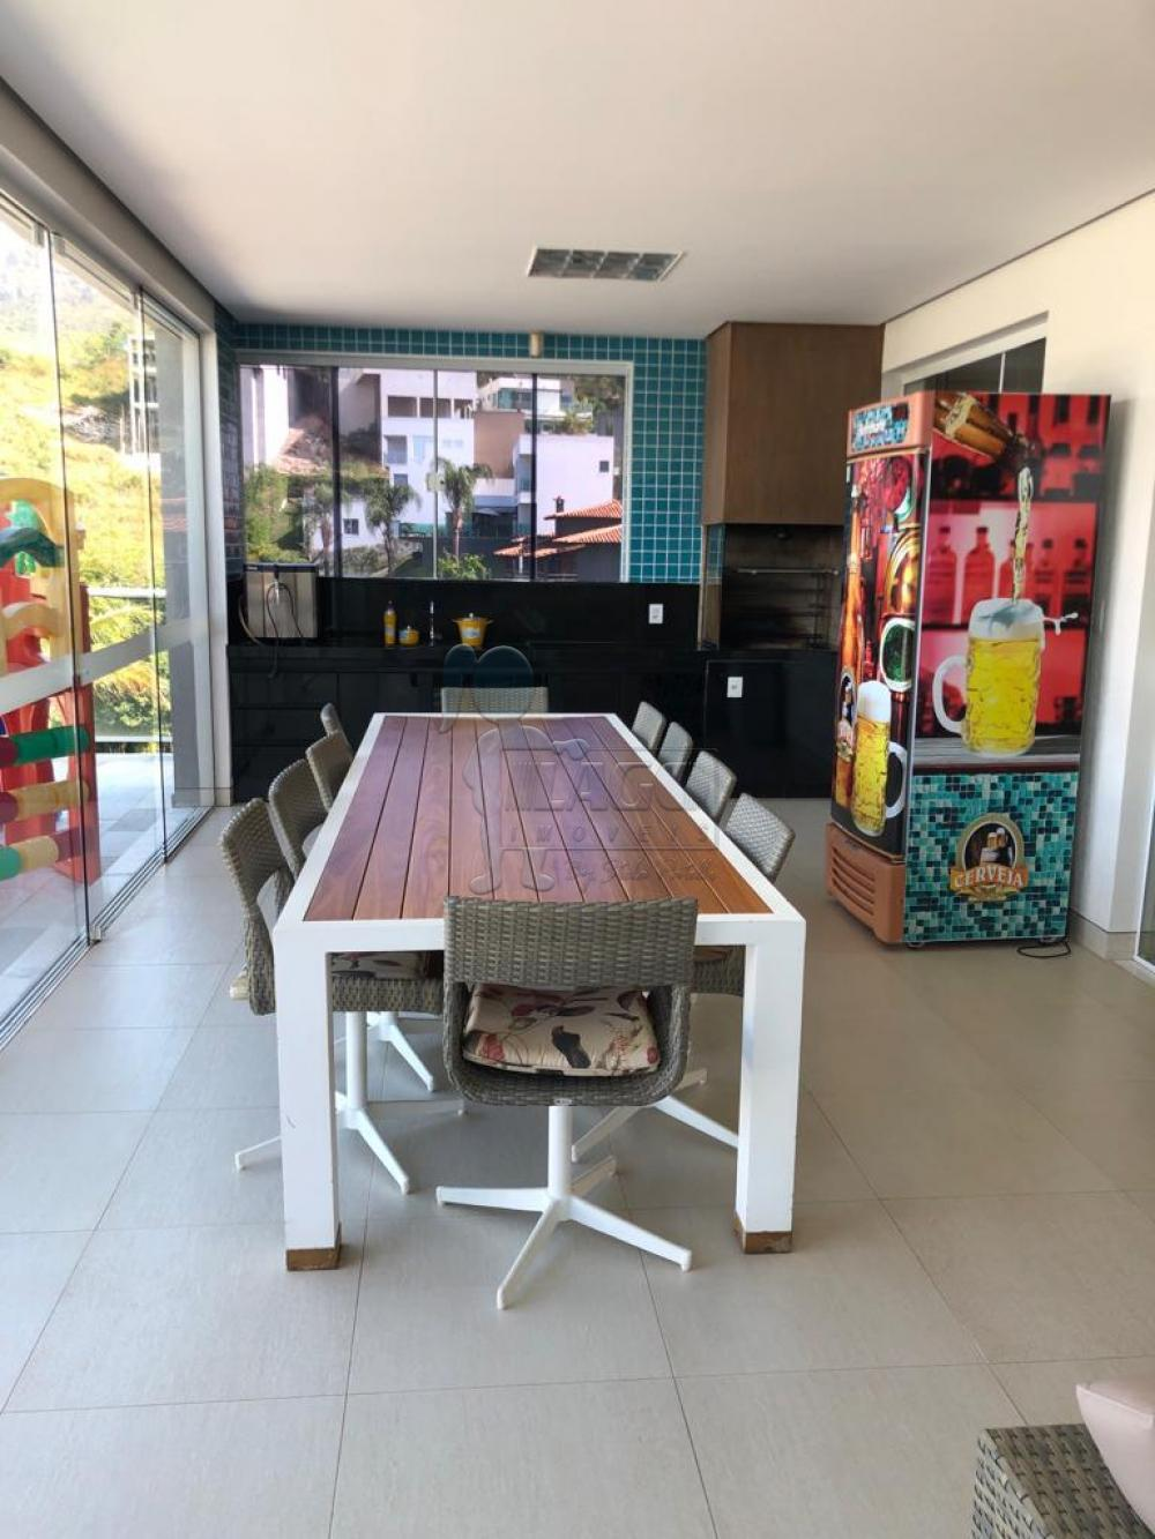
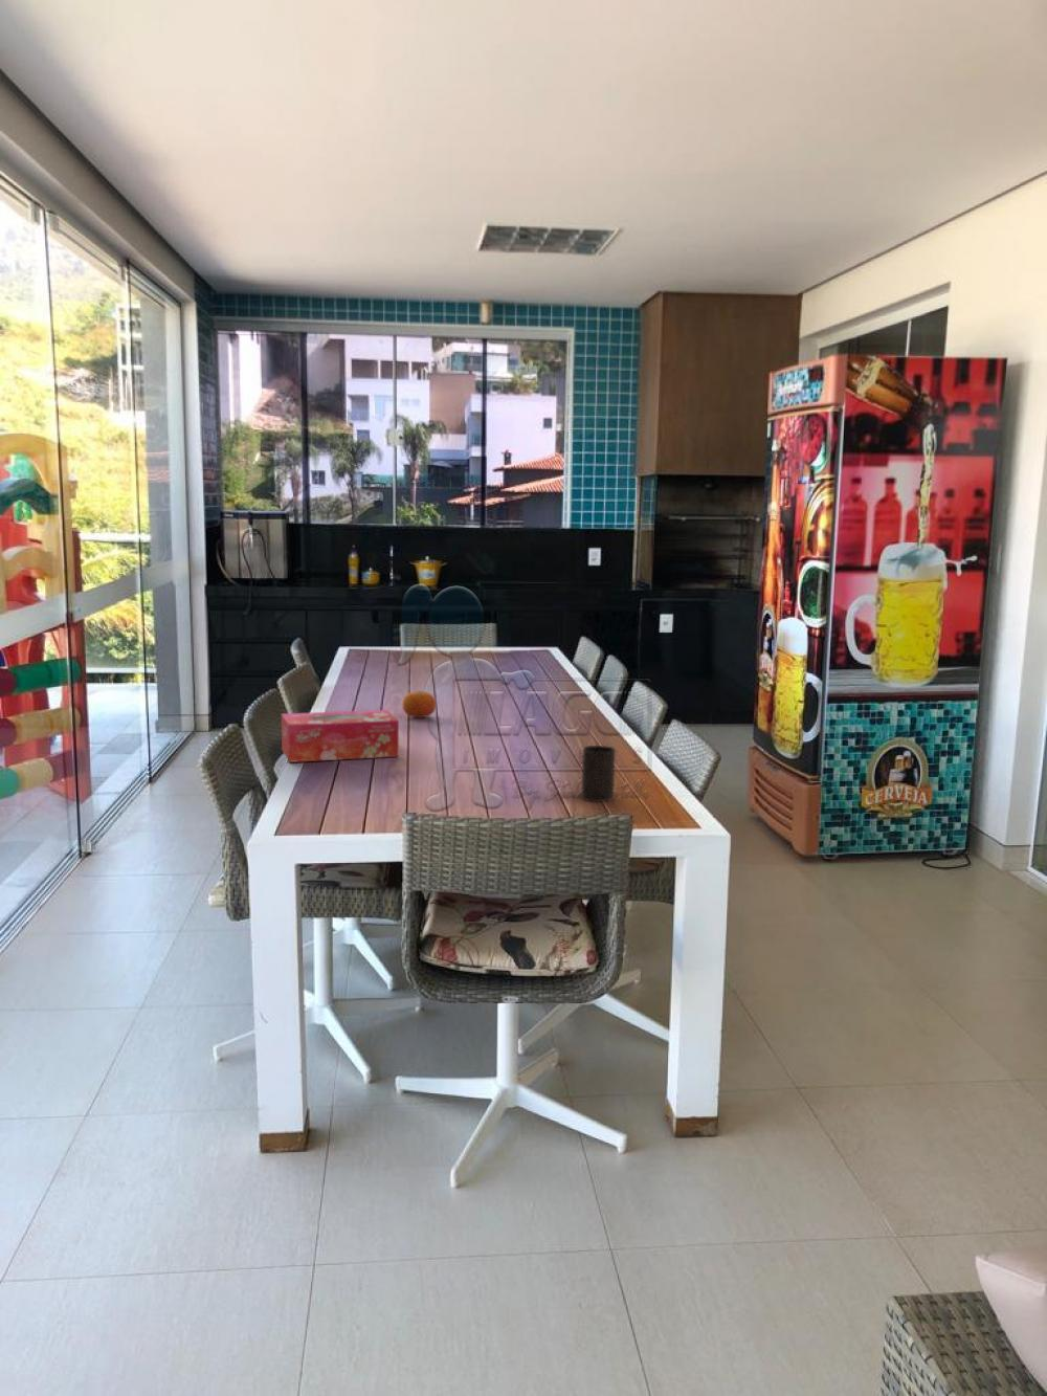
+ tissue box (339, 734)
+ fruit (419, 704)
+ cup (598, 773)
